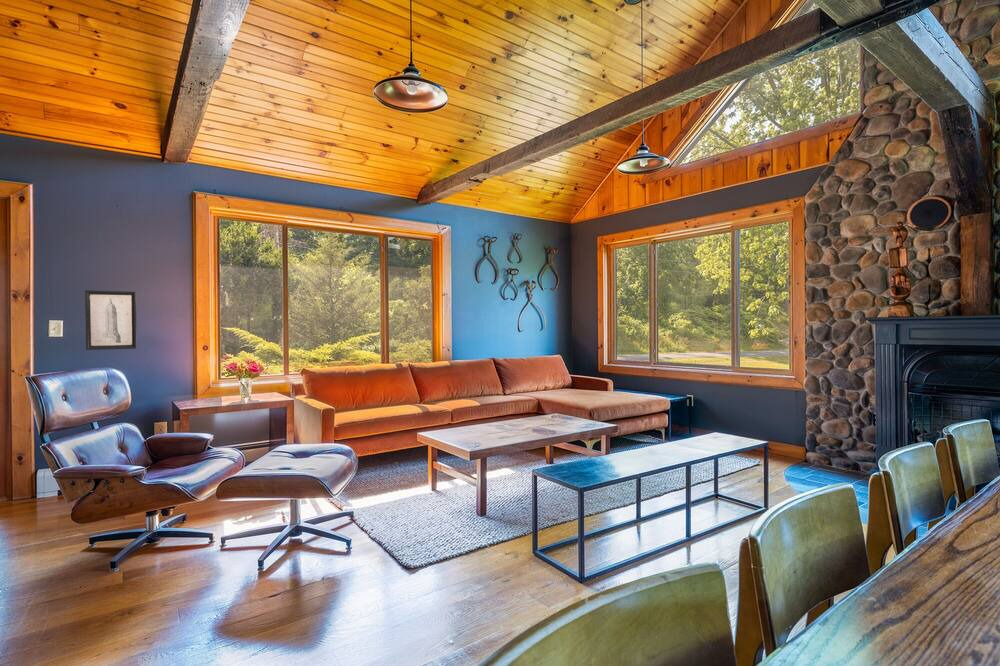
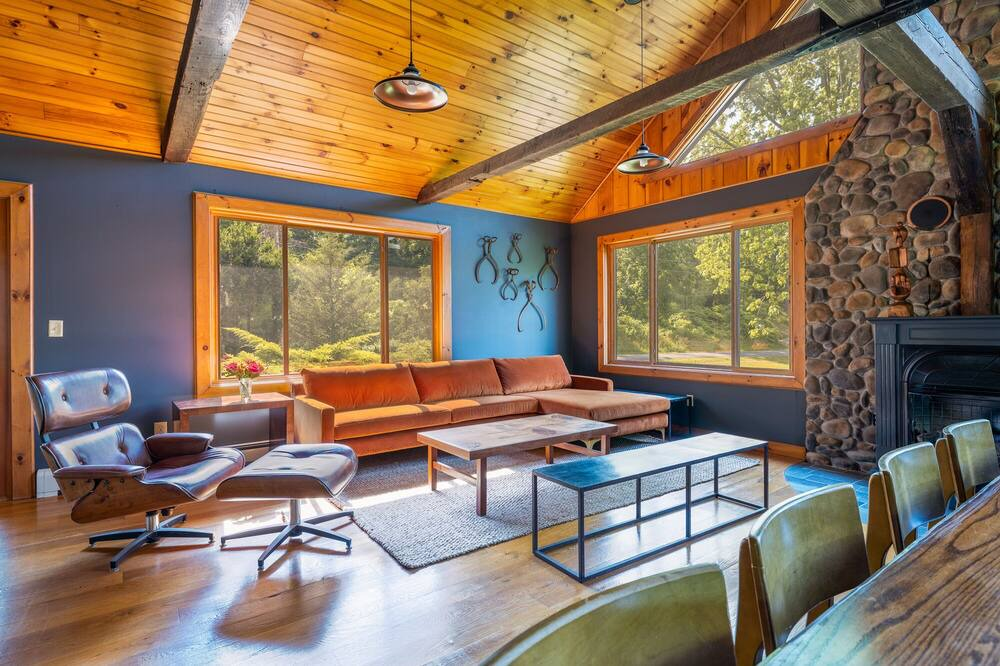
- wall art (111, 320)
